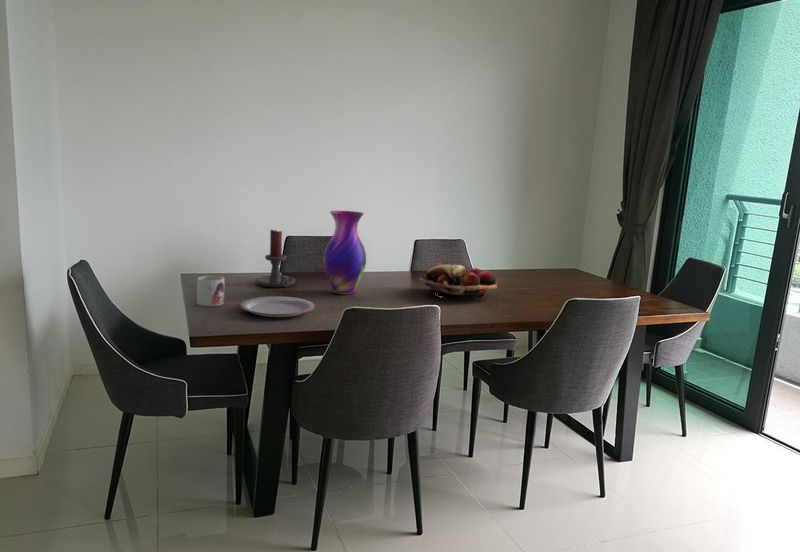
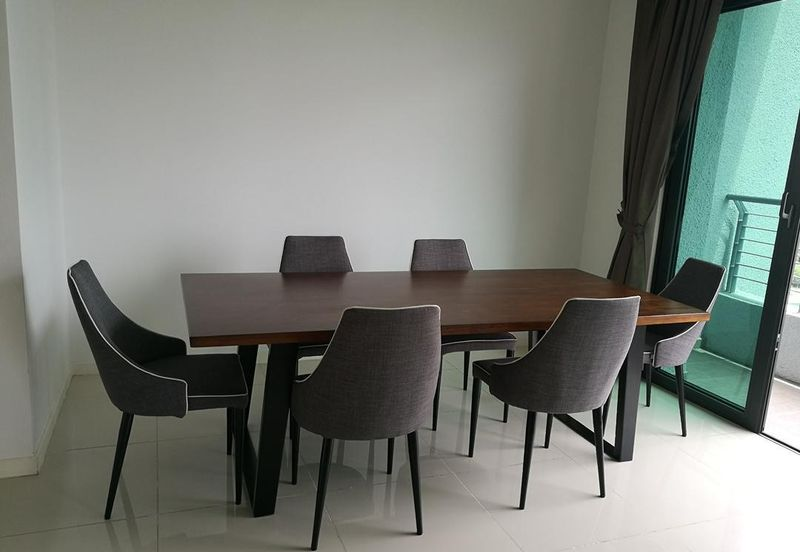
- vase (345, 252)
- candle holder (278, 257)
- fruit basket (458, 279)
- mug (213, 289)
- plate (277, 307)
